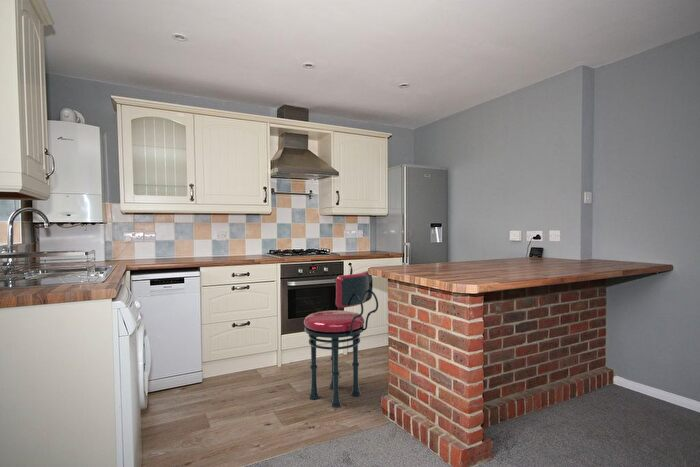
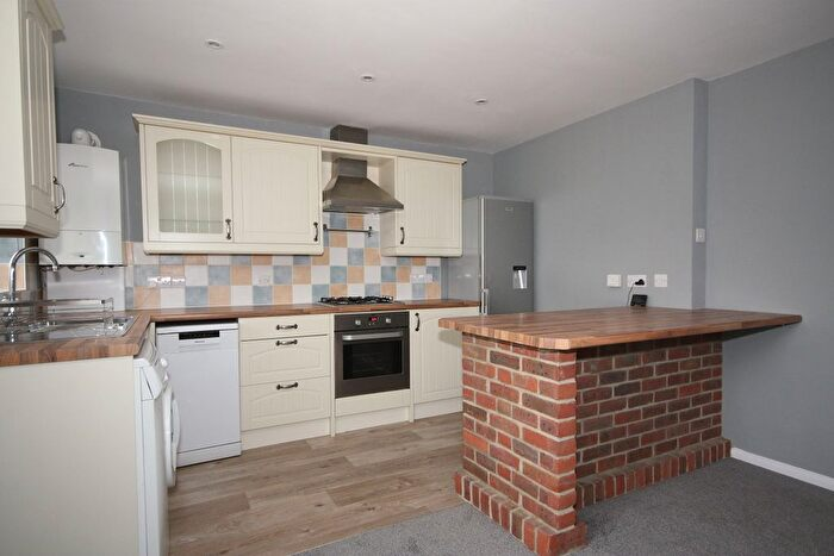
- stool (340, 335)
